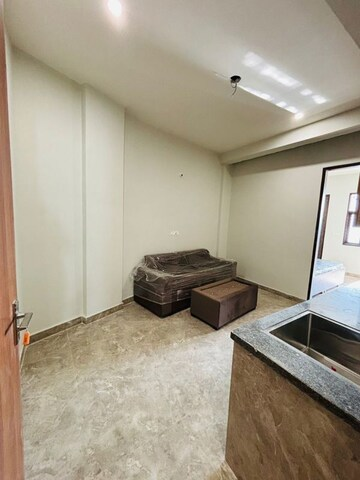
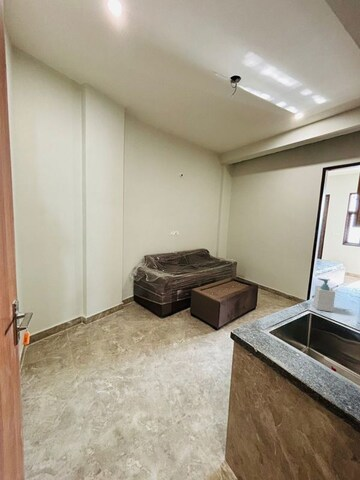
+ soap bottle (324, 293)
